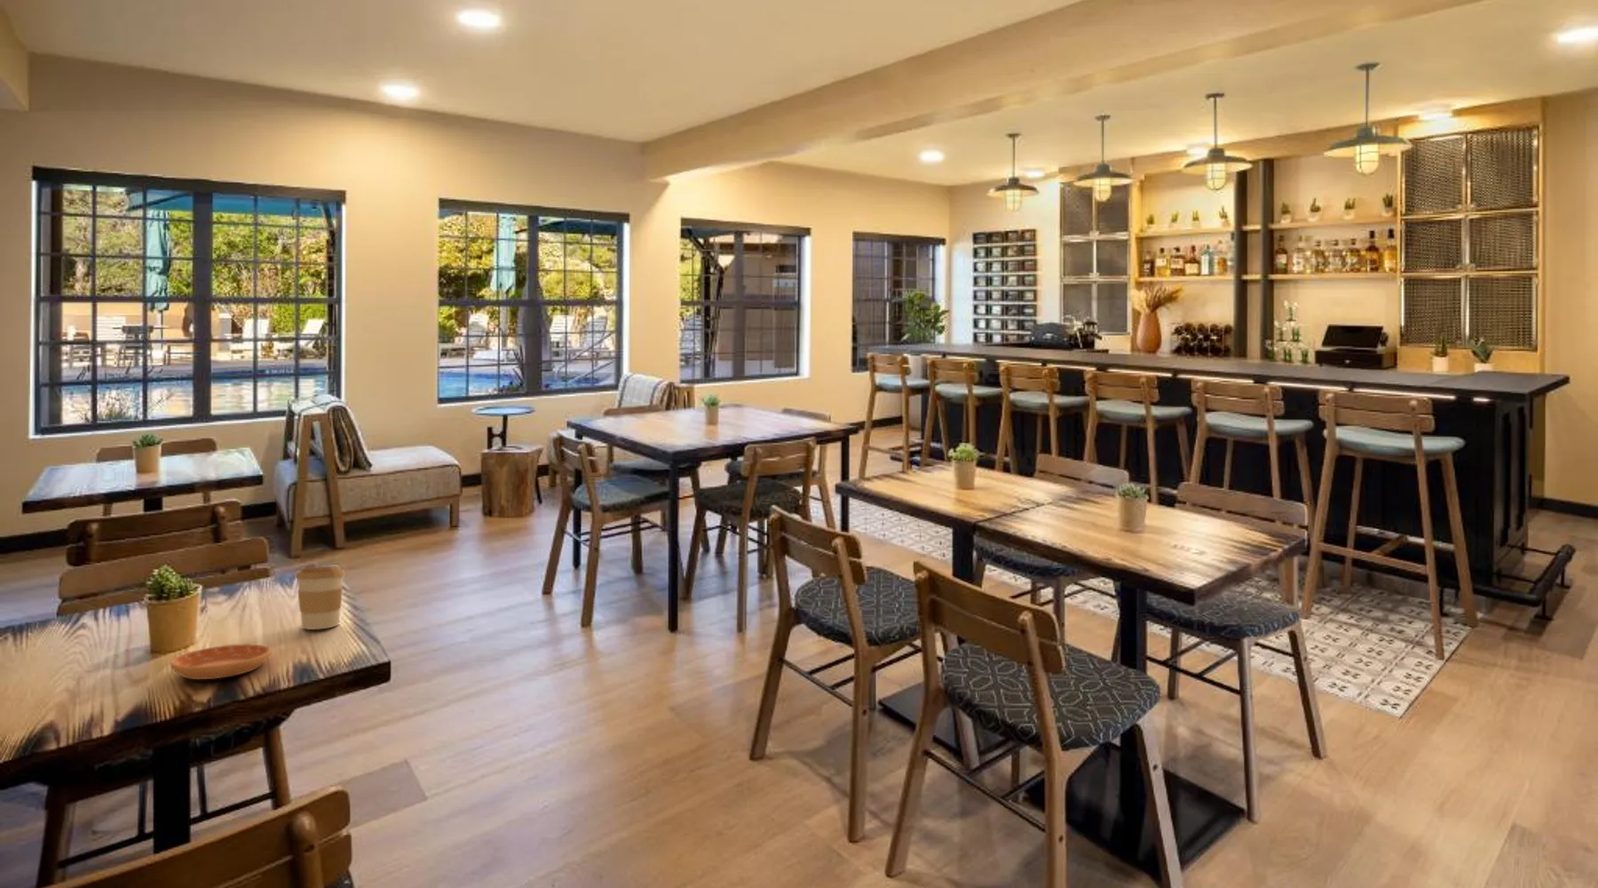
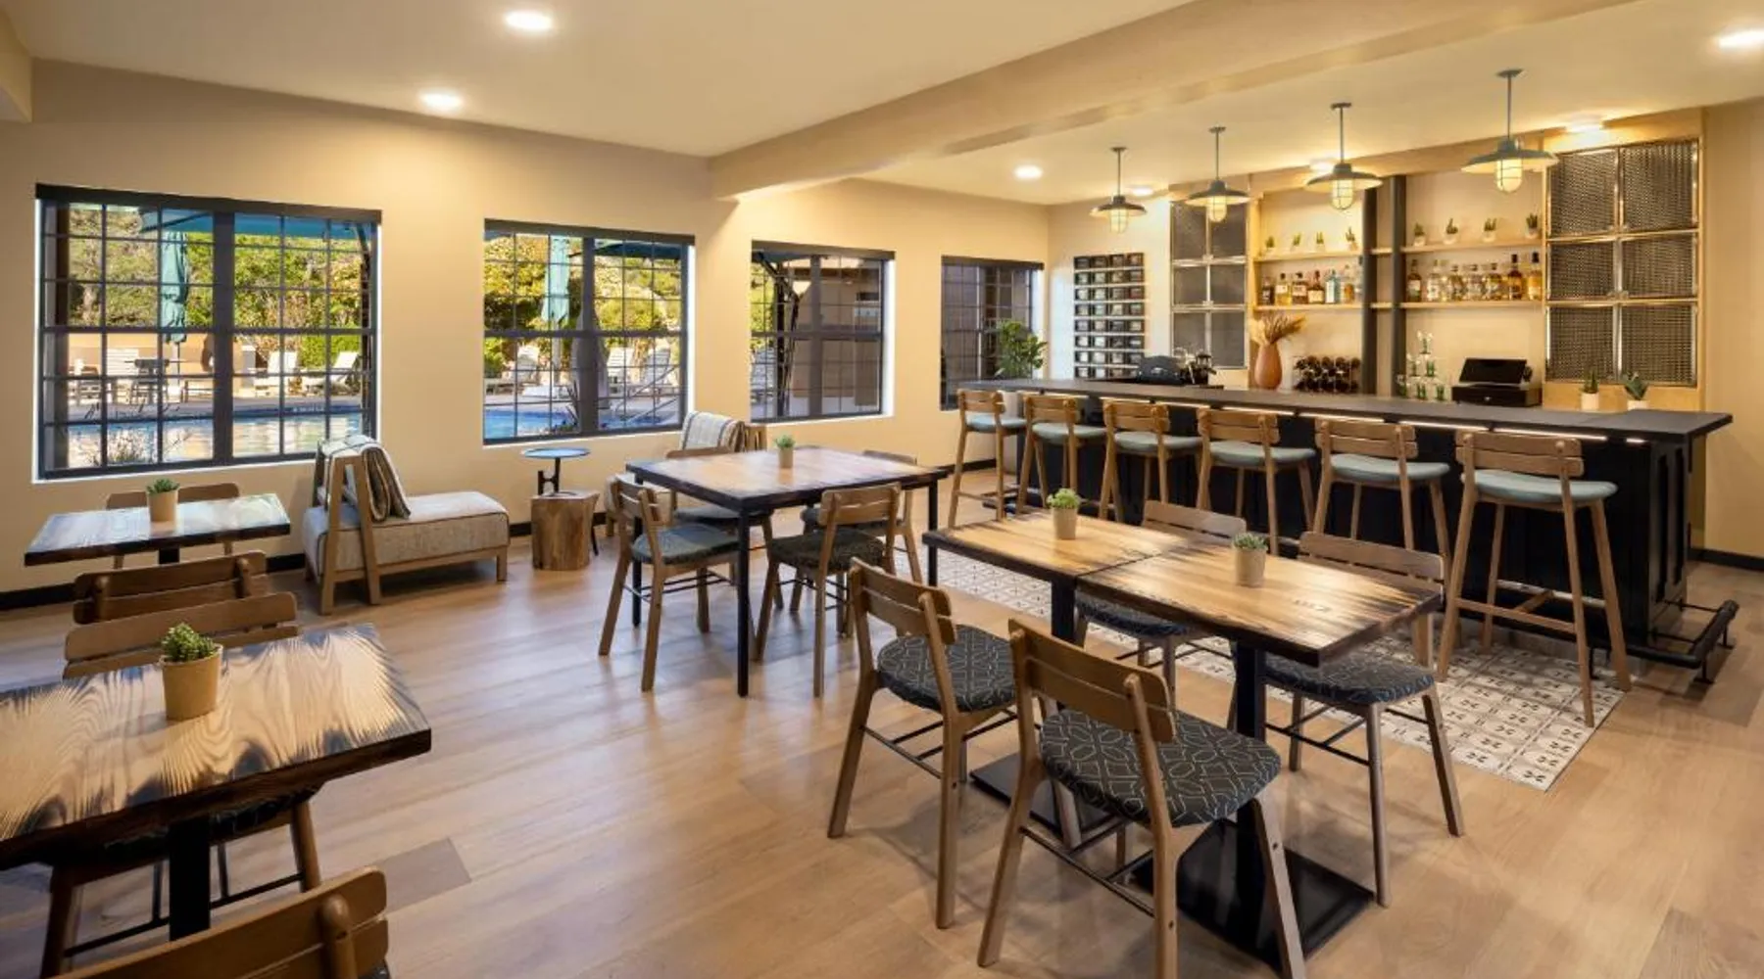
- coffee cup (320, 595)
- saucer (222, 662)
